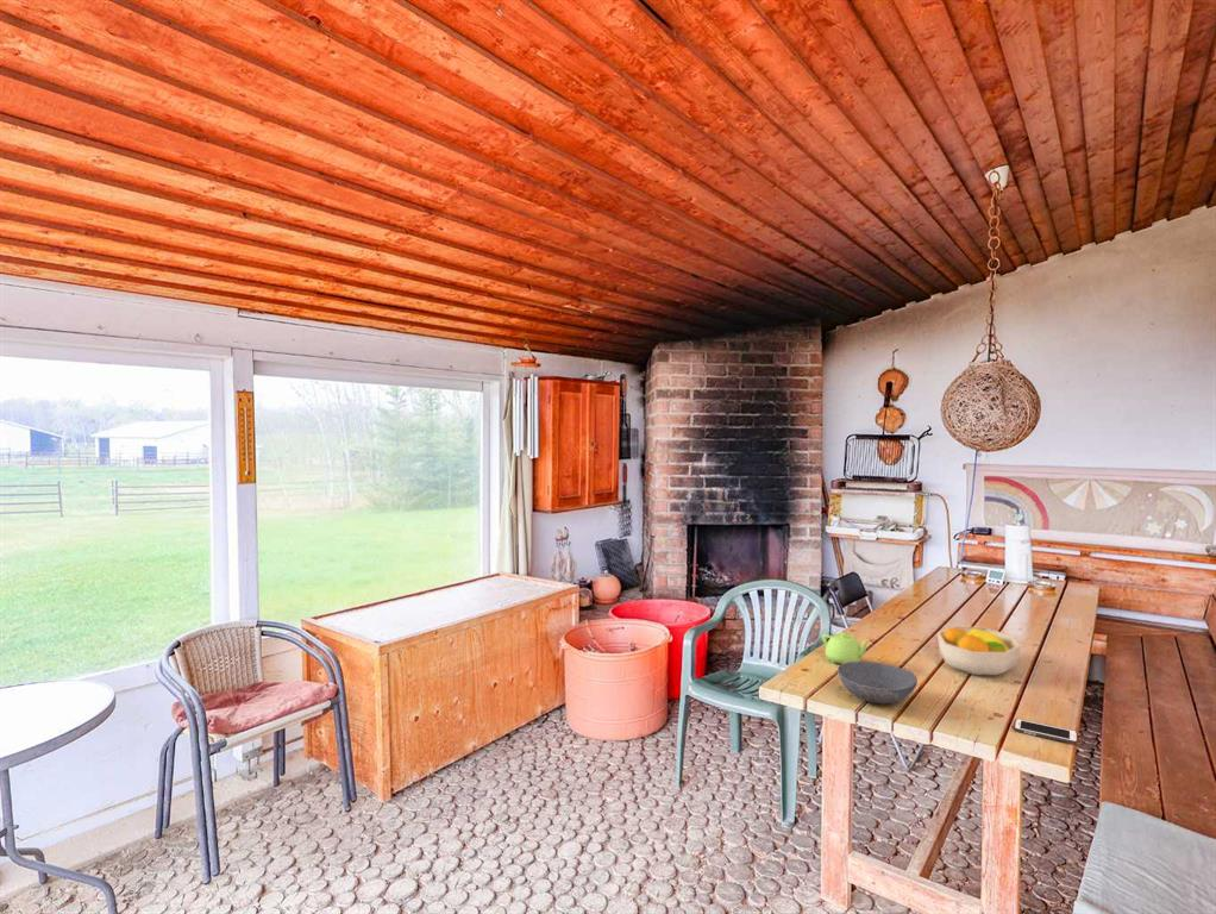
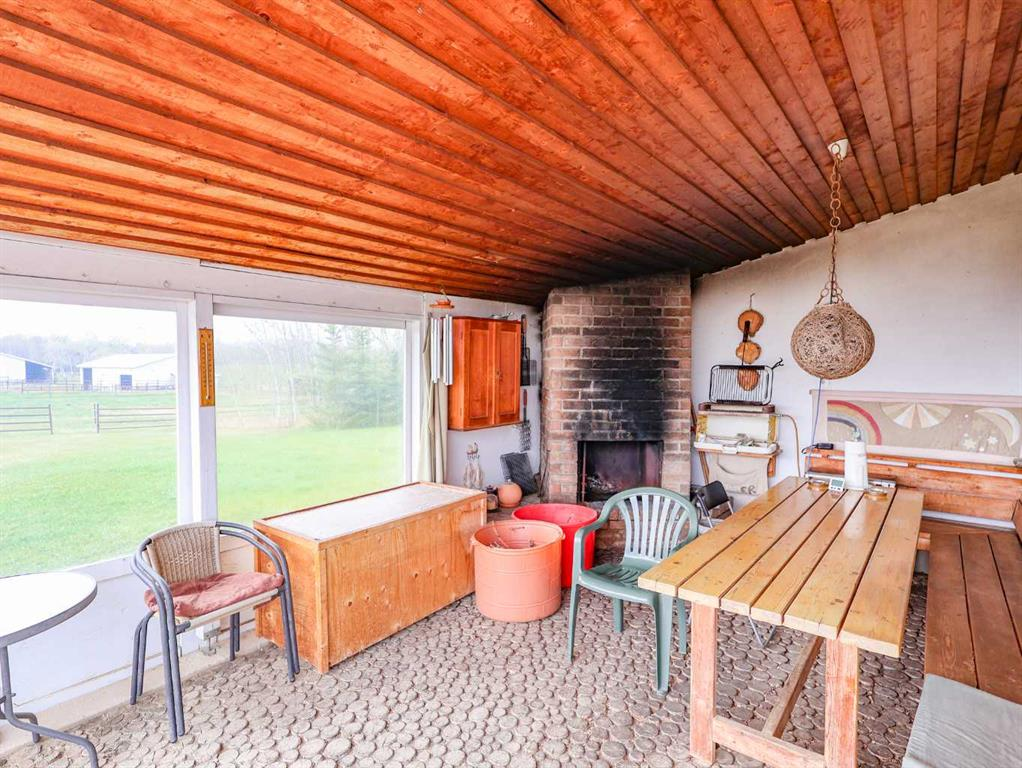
- bowl (876, 686)
- fruit bowl (977, 645)
- cell phone (1045, 731)
- teapot (845, 647)
